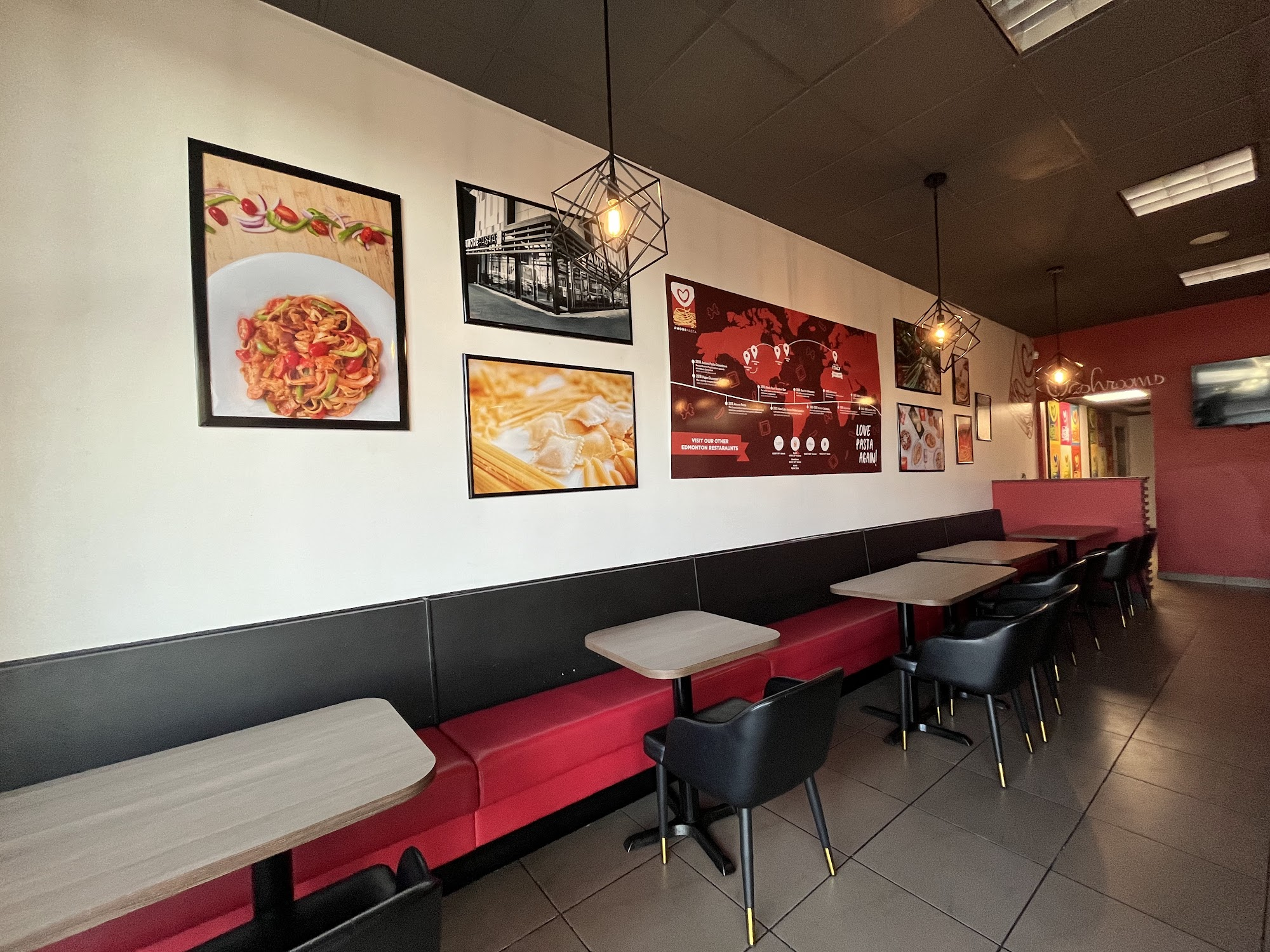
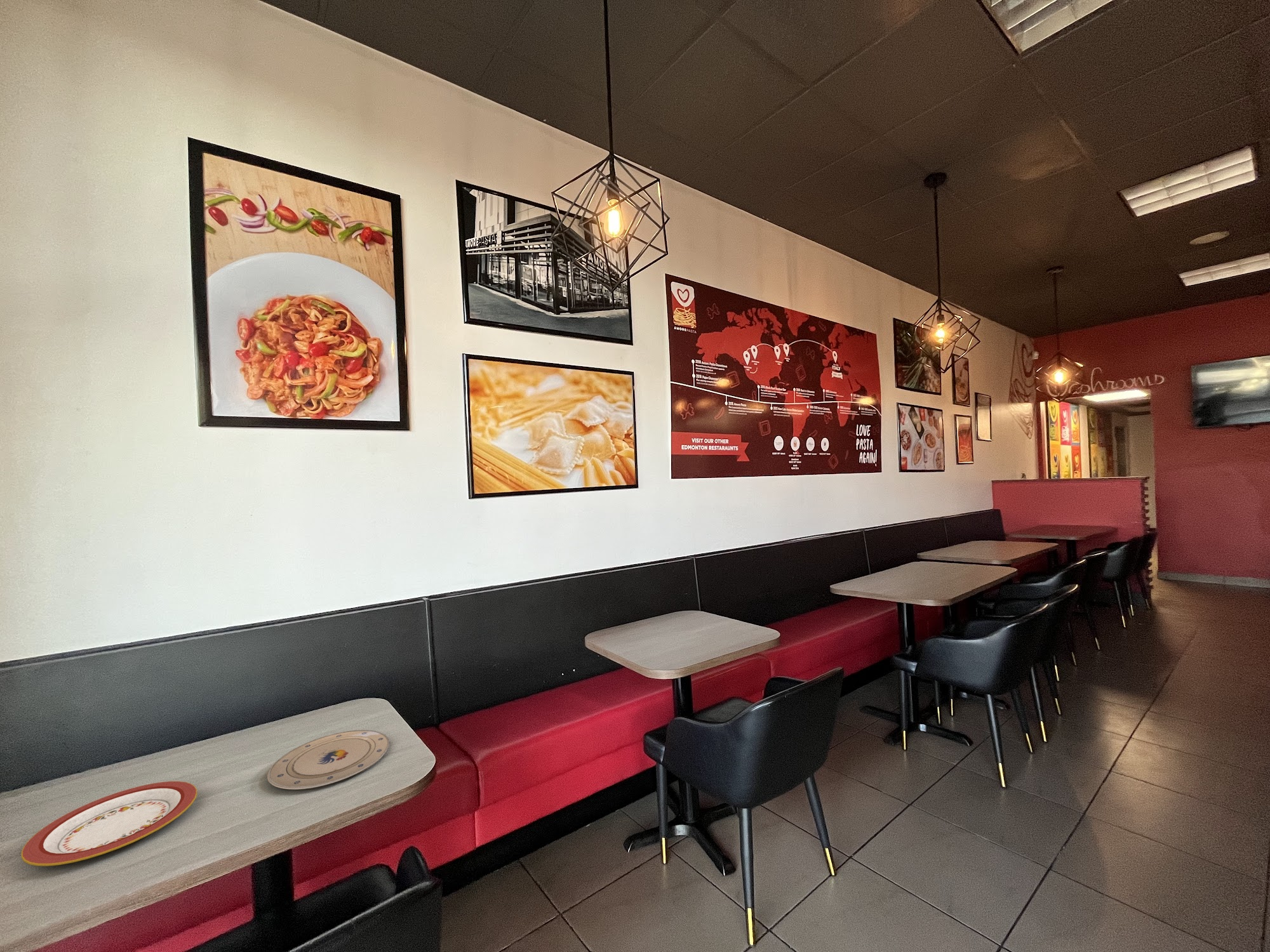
+ plate (117, 823)
+ plate (331, 759)
